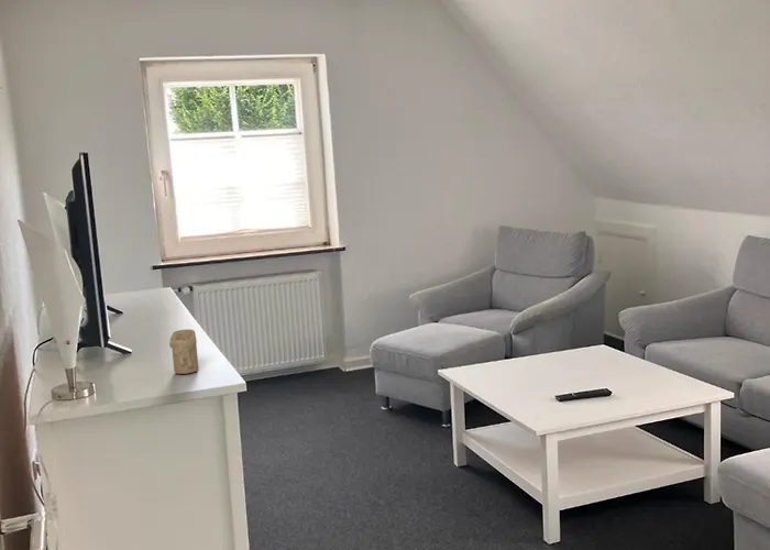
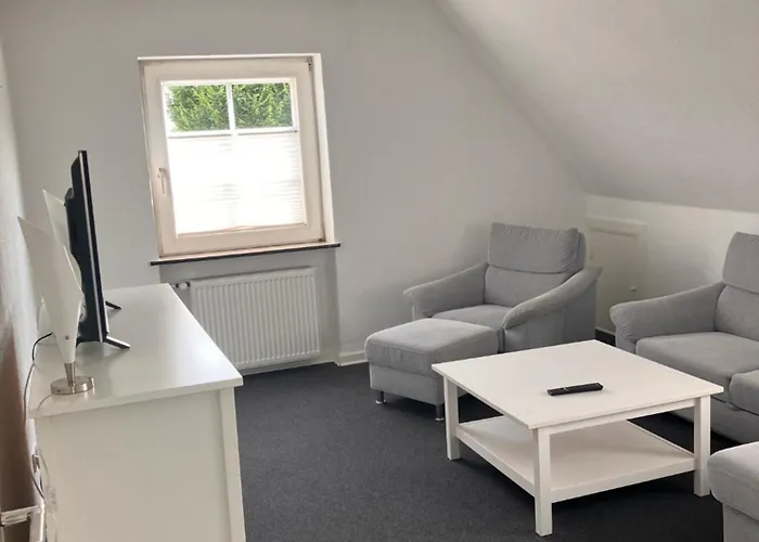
- candle (184, 351)
